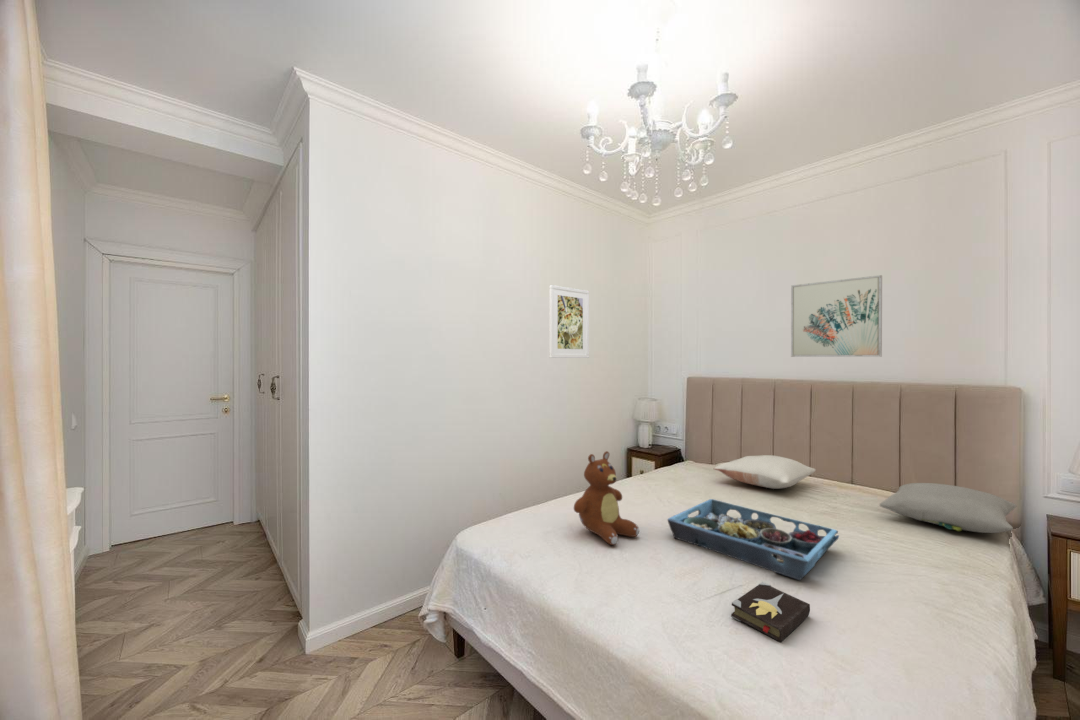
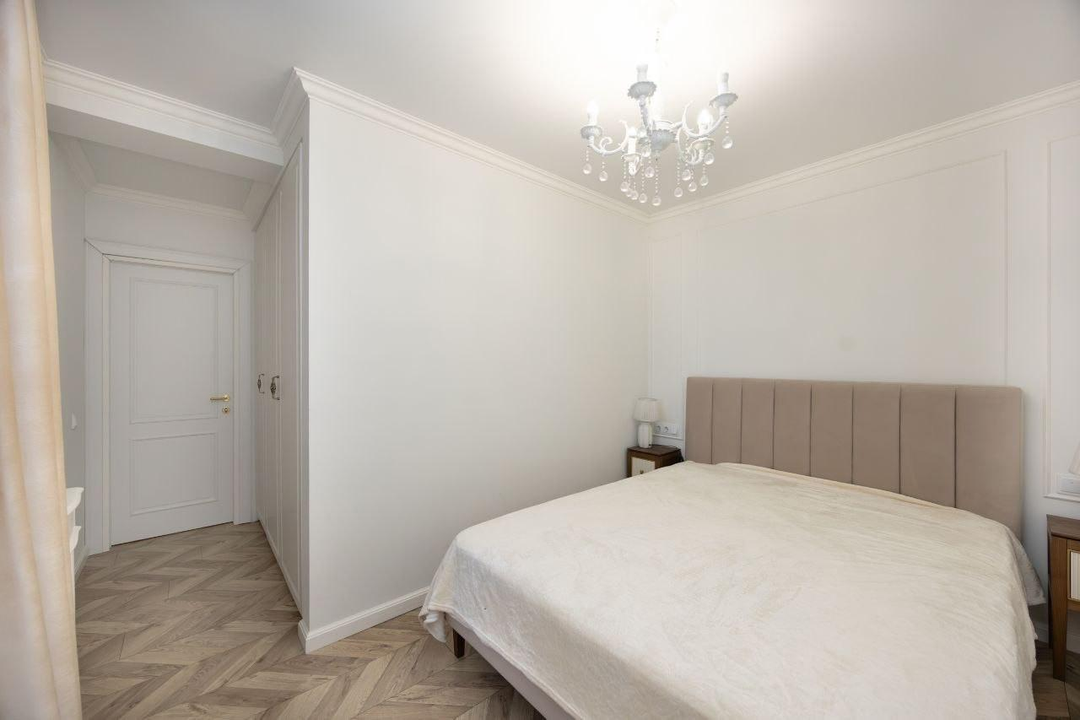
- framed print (569, 322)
- teddy bear (607, 494)
- wall art (833, 318)
- pillow (947, 504)
- serving tray (749, 532)
- pillow (763, 470)
- hardback book (770, 608)
